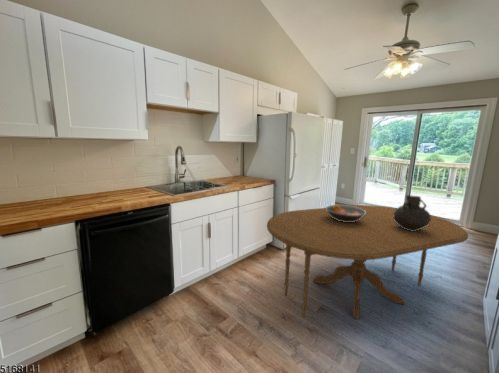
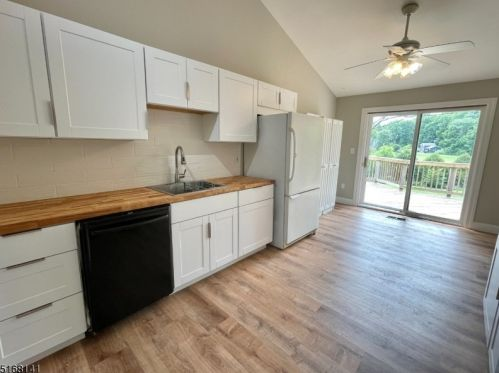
- fruit bowl (345, 213)
- dining table (359, 257)
- vase (412, 212)
